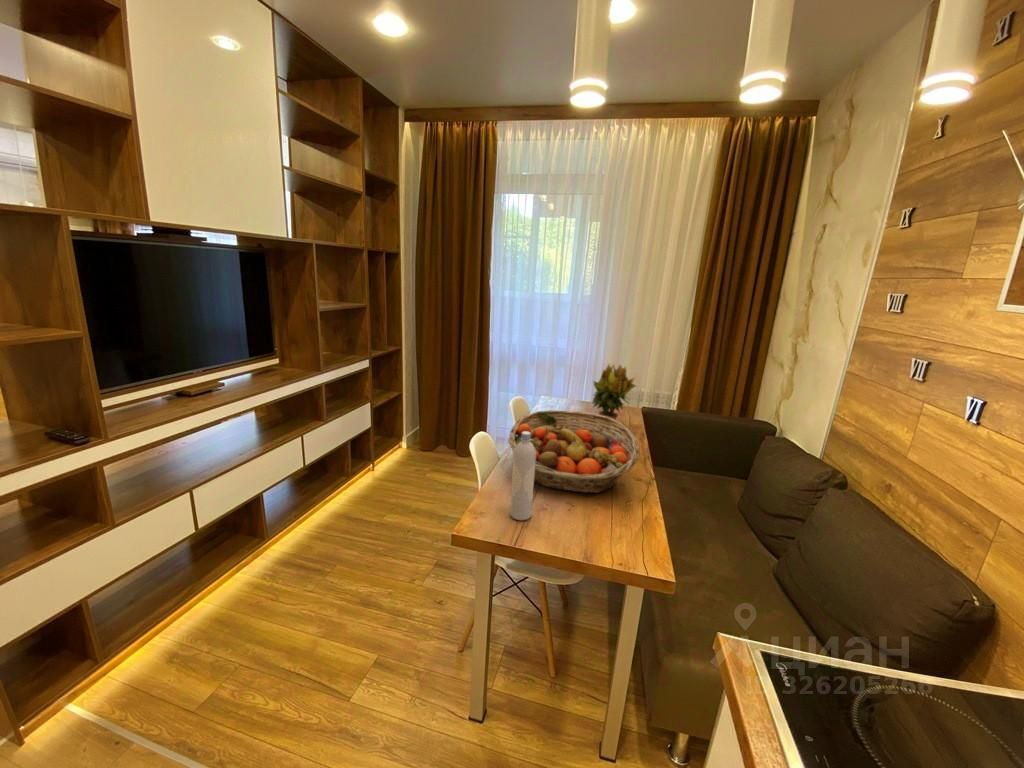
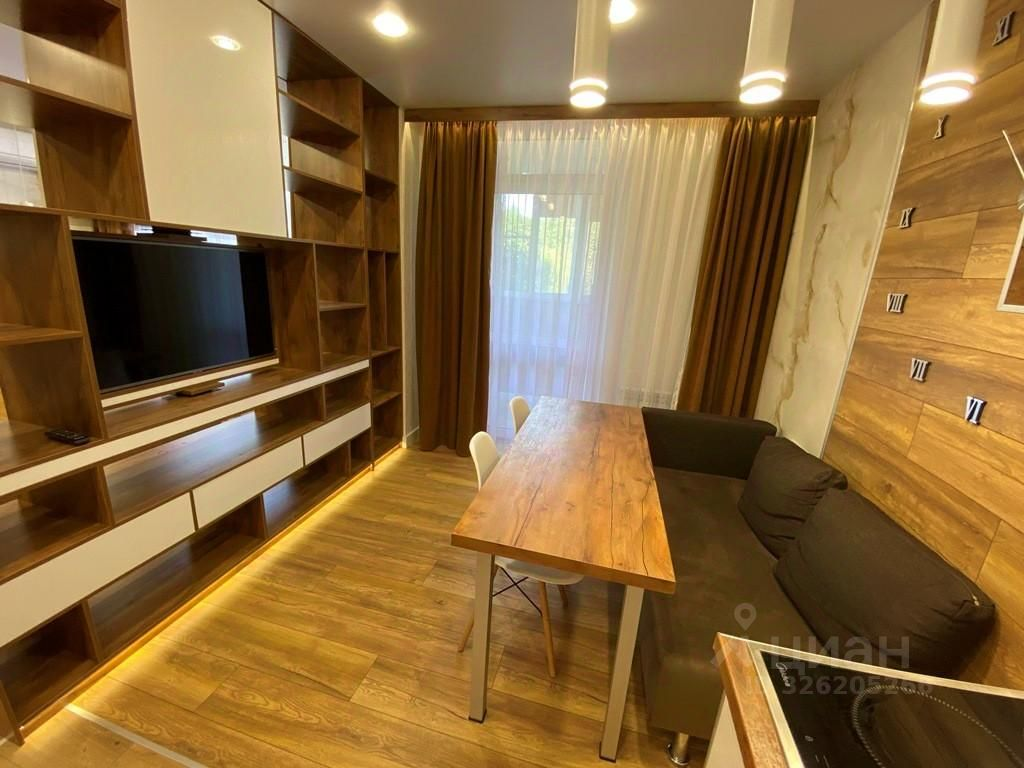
- bottle (523, 474)
- potted plant (610, 397)
- fruit basket (571, 449)
